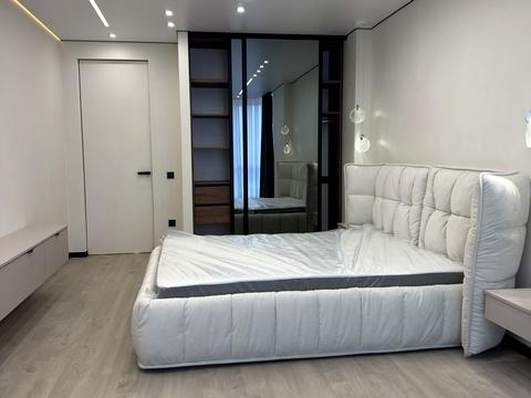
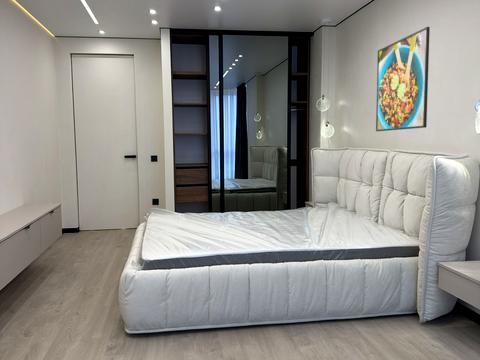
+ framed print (399, 85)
